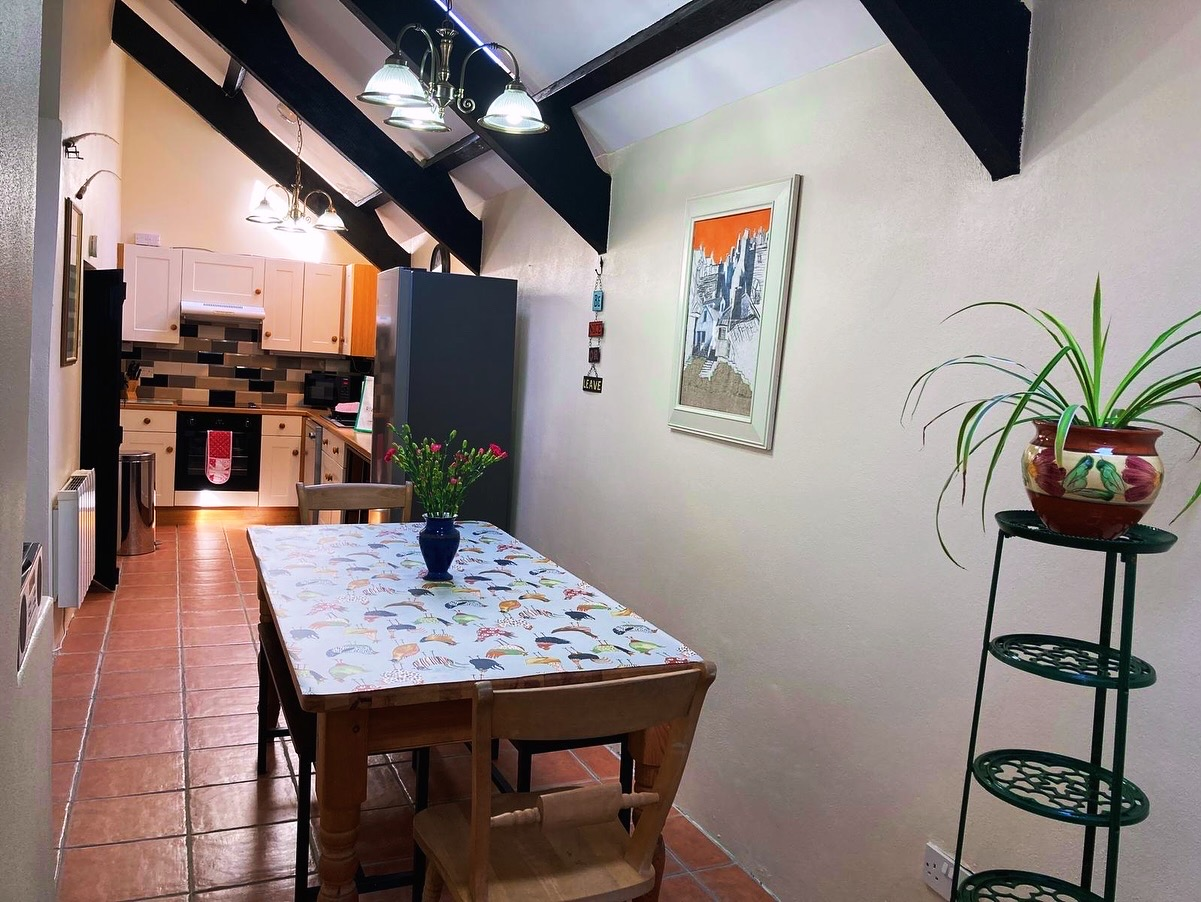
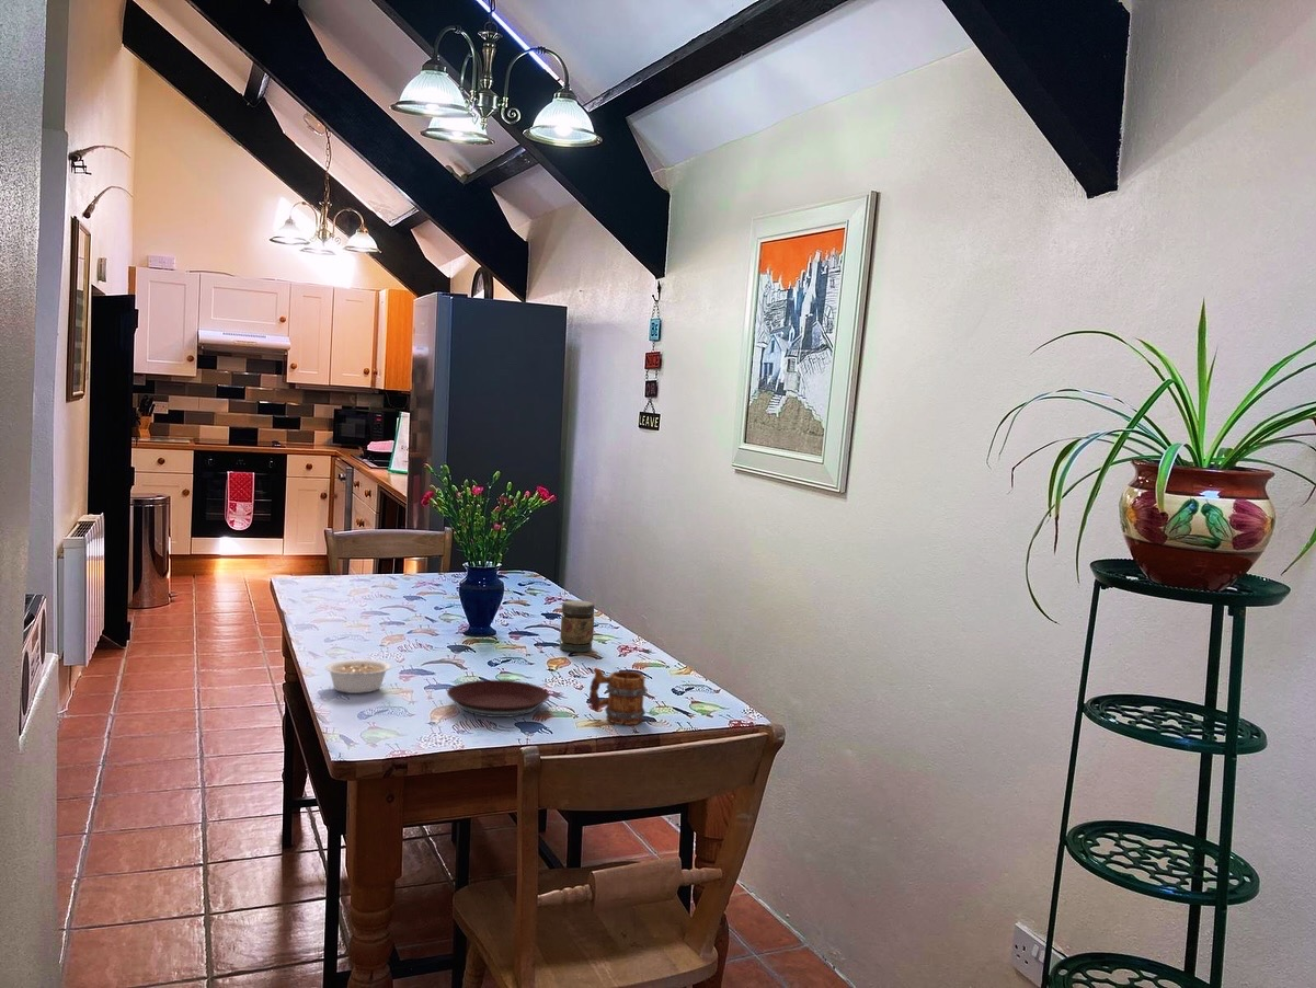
+ mug (618, 693)
+ jar (576, 625)
+ plate (497, 700)
+ legume (361, 675)
